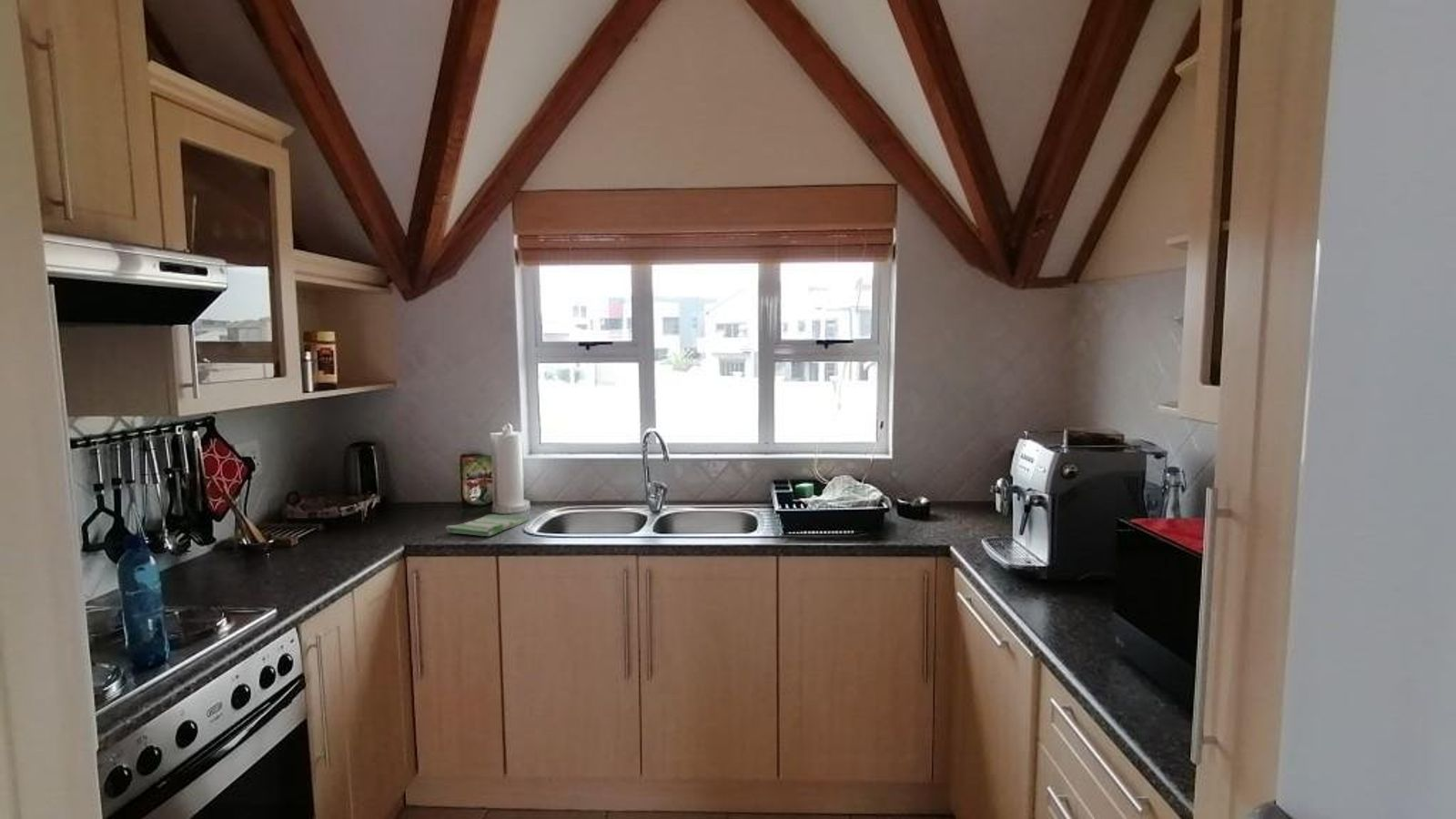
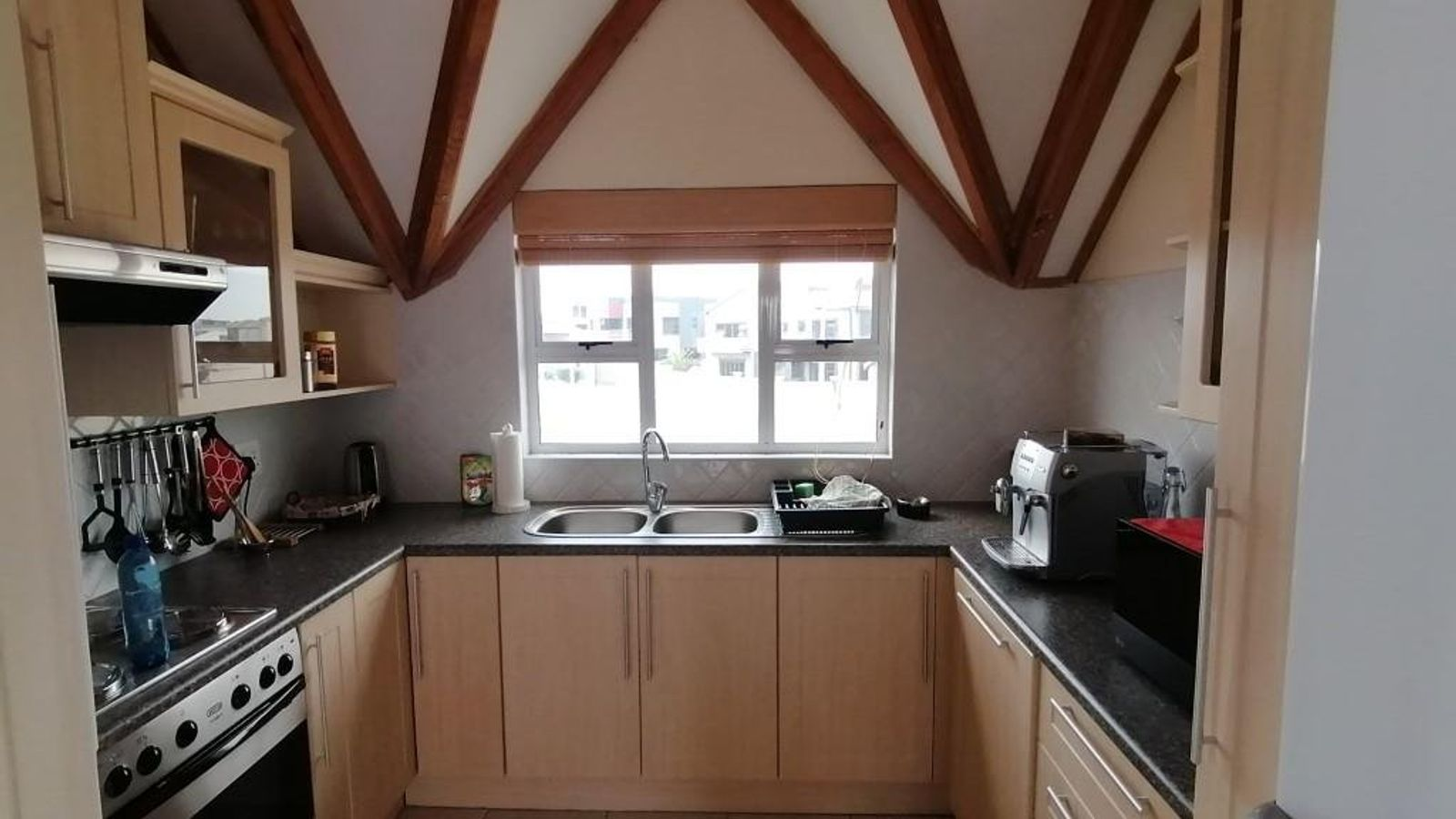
- dish towel (488, 523)
